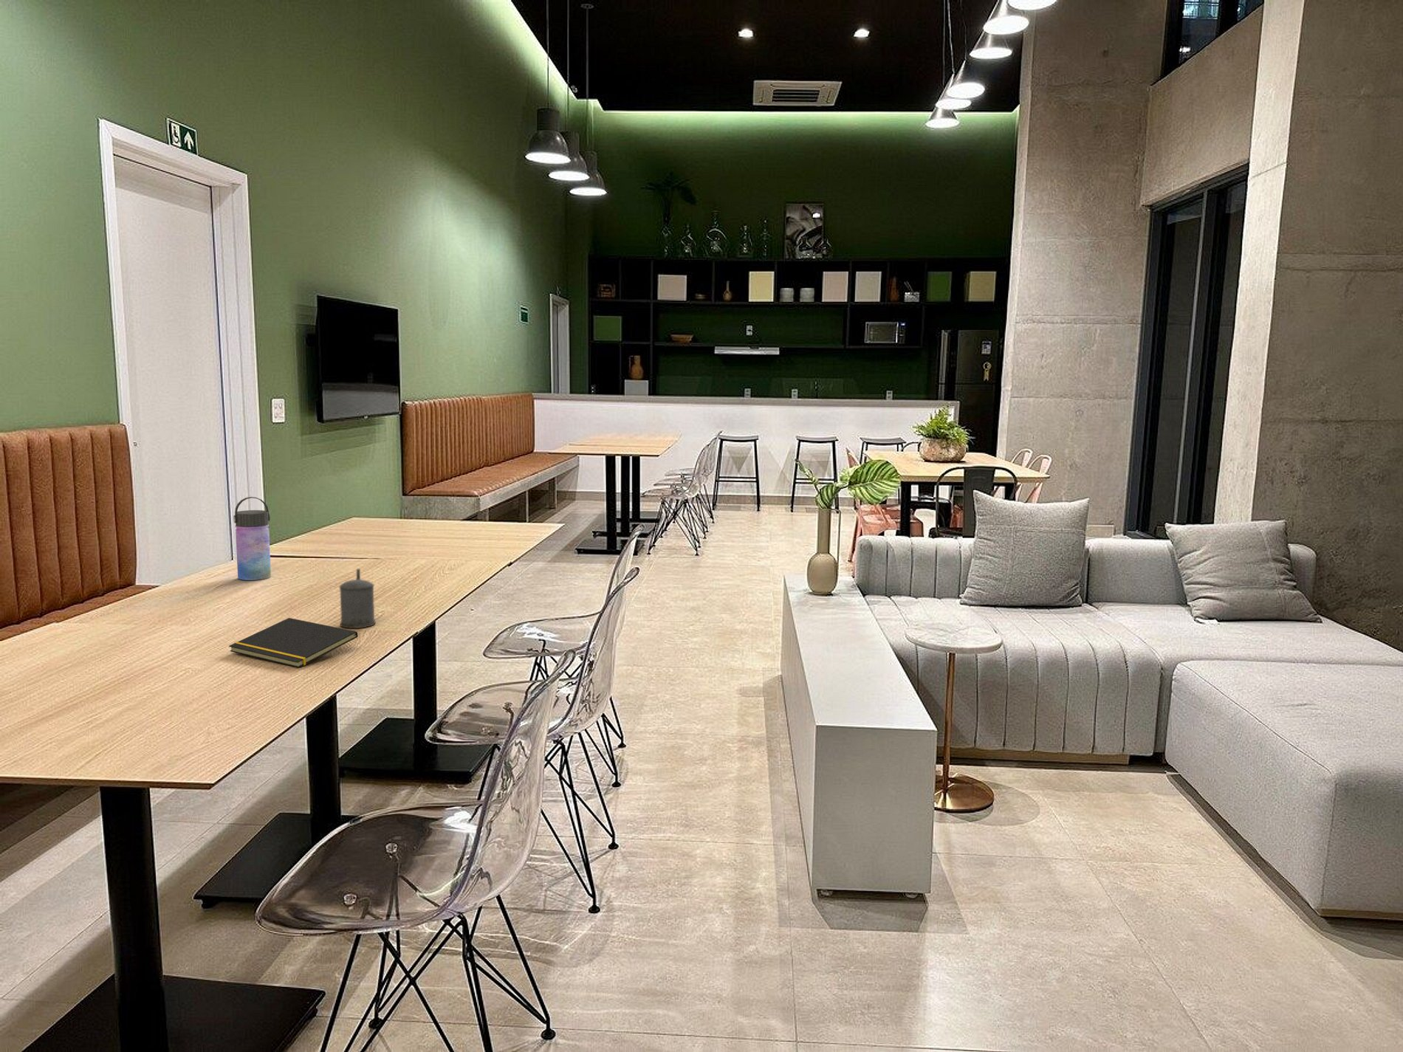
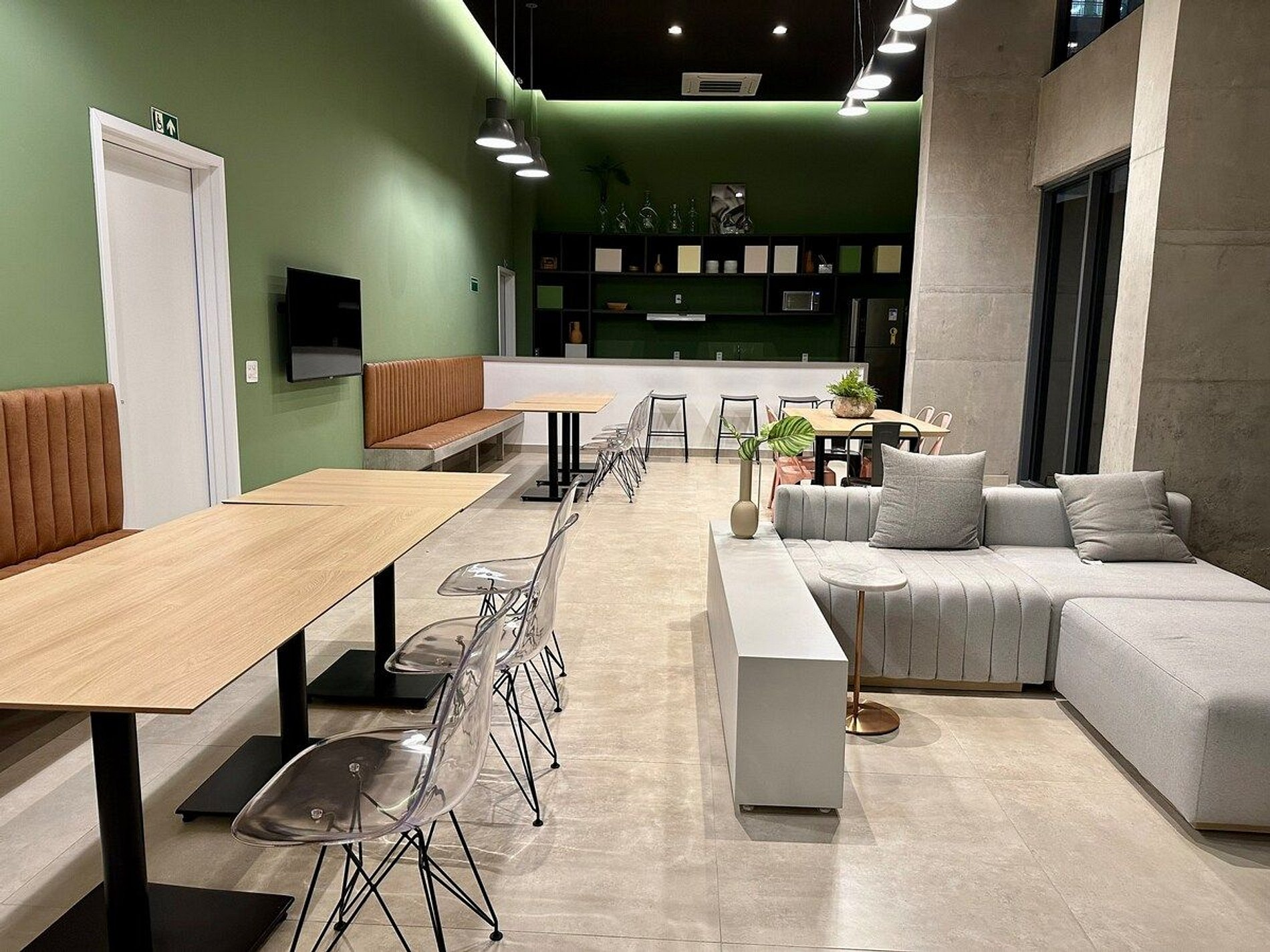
- notepad (293, 641)
- water bottle (252, 537)
- beer stein (358, 597)
